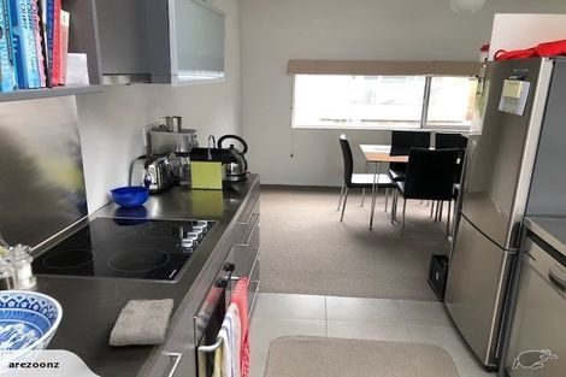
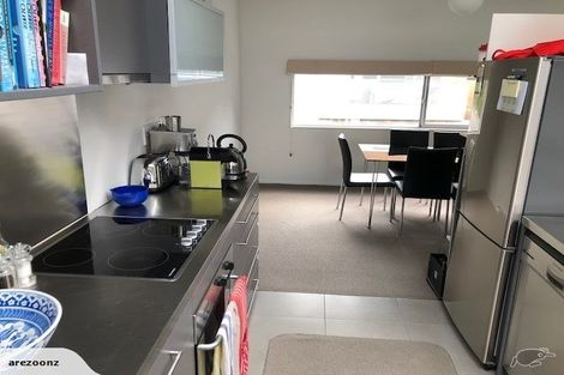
- washcloth (145, 319)
